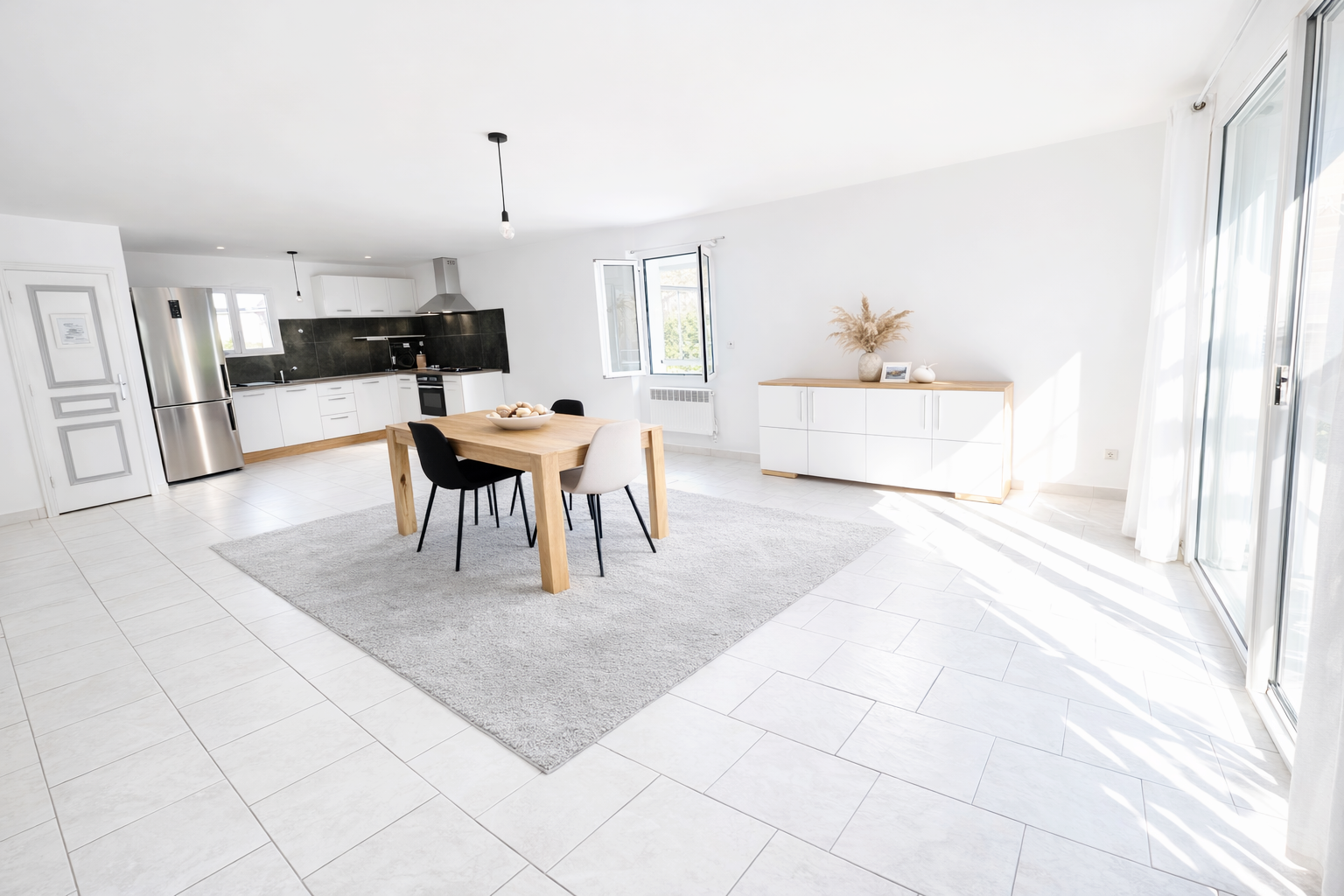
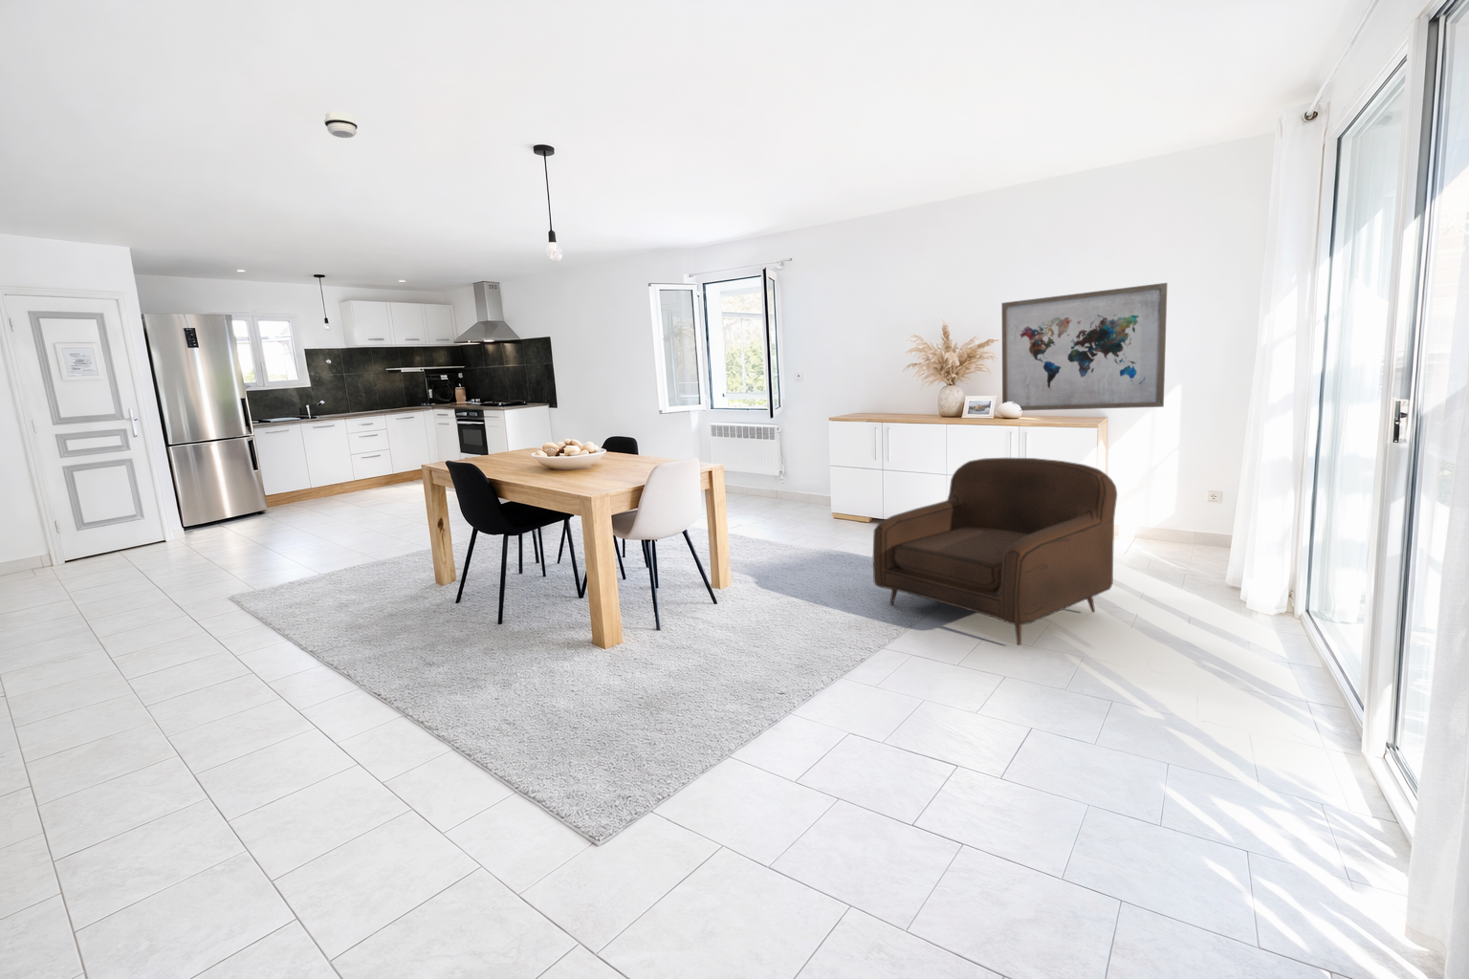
+ armchair (990, 539)
+ wall art (1078, 352)
+ smoke detector (341, 126)
